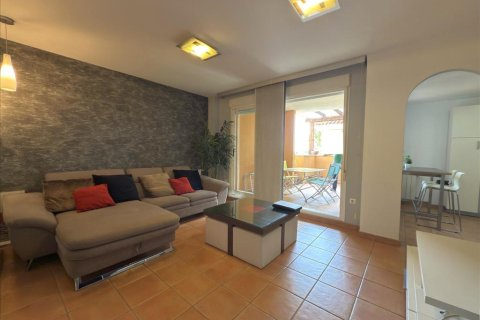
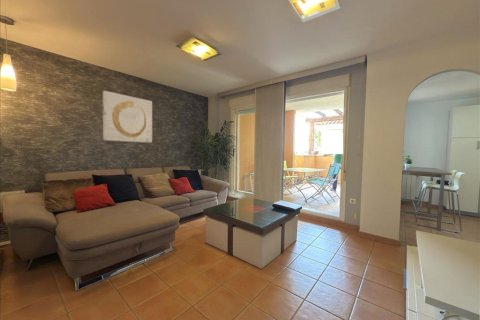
+ wall art (129, 119)
